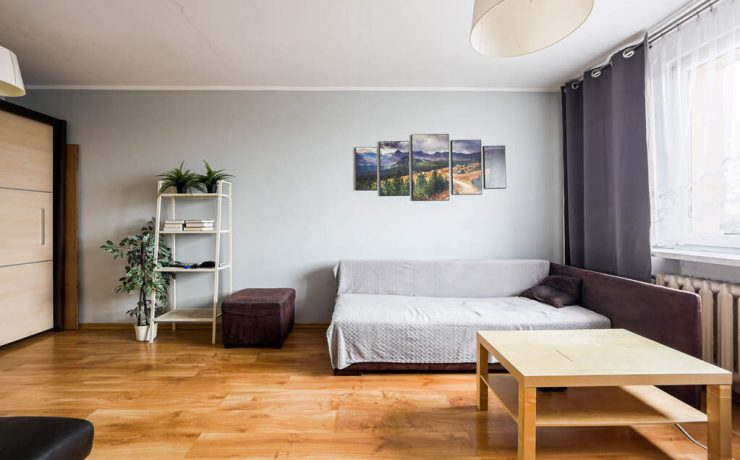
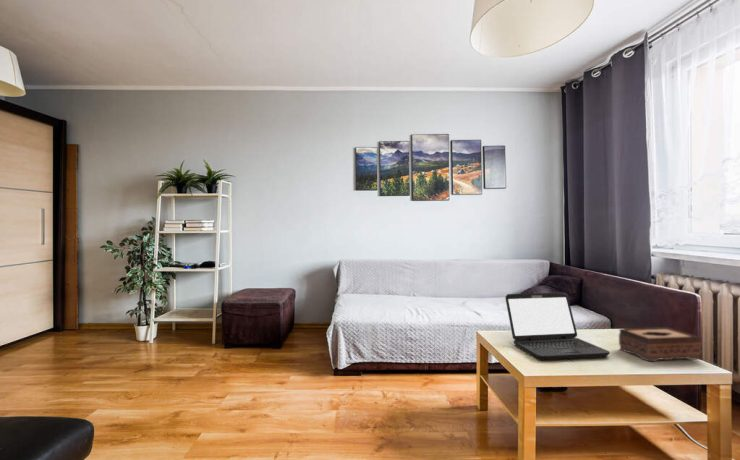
+ laptop (554, 323)
+ tissue box (658, 343)
